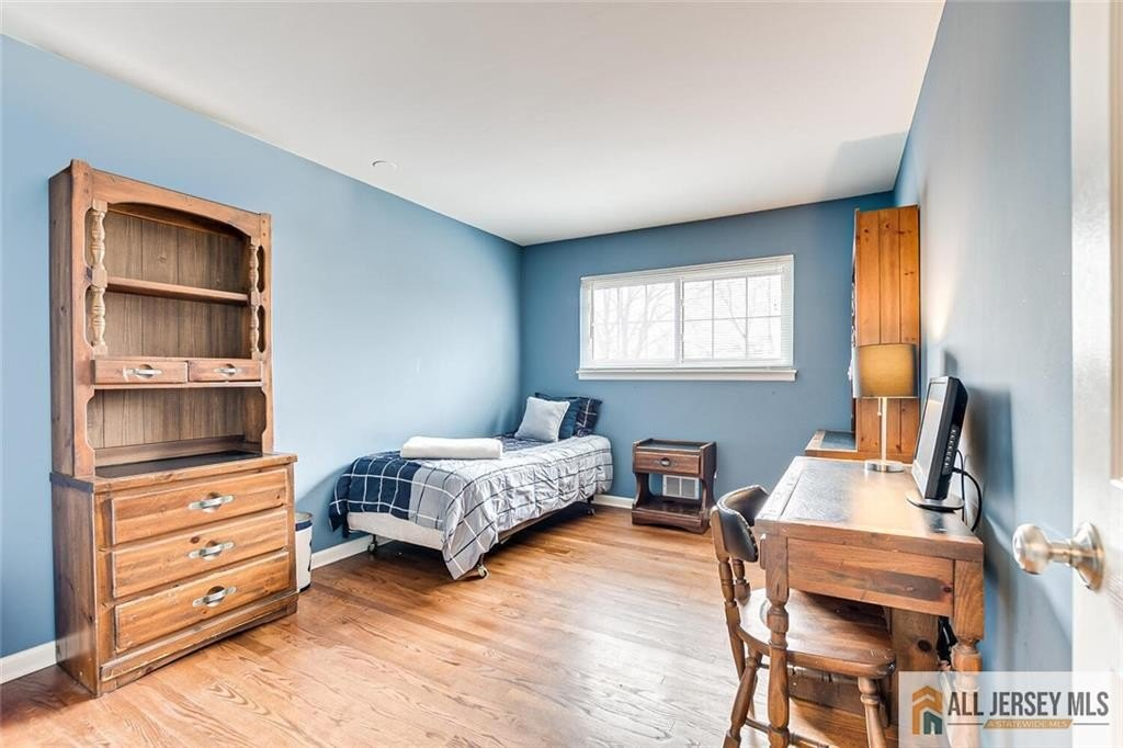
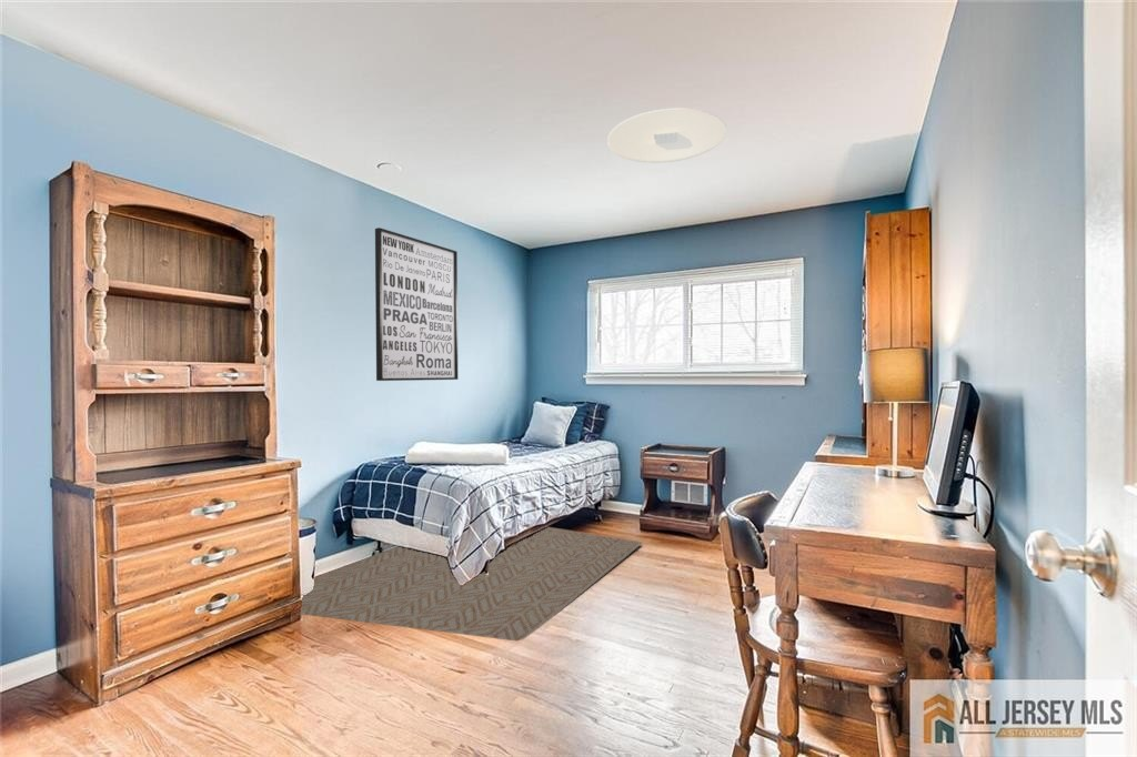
+ rug (447, 582)
+ ceiling light (665, 132)
+ wall art (420, 310)
